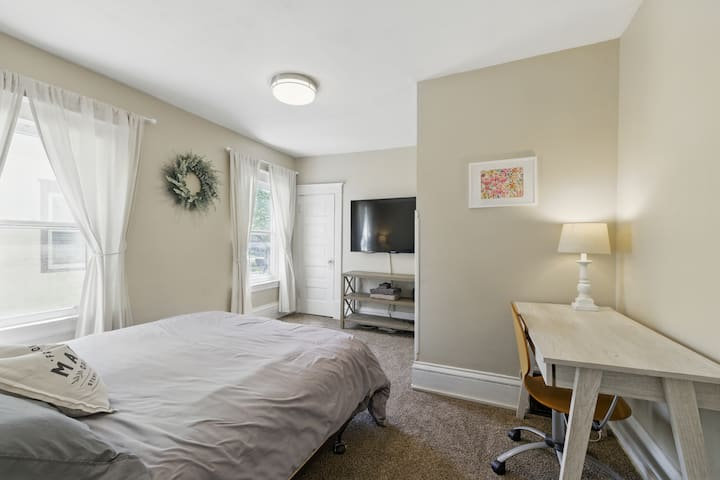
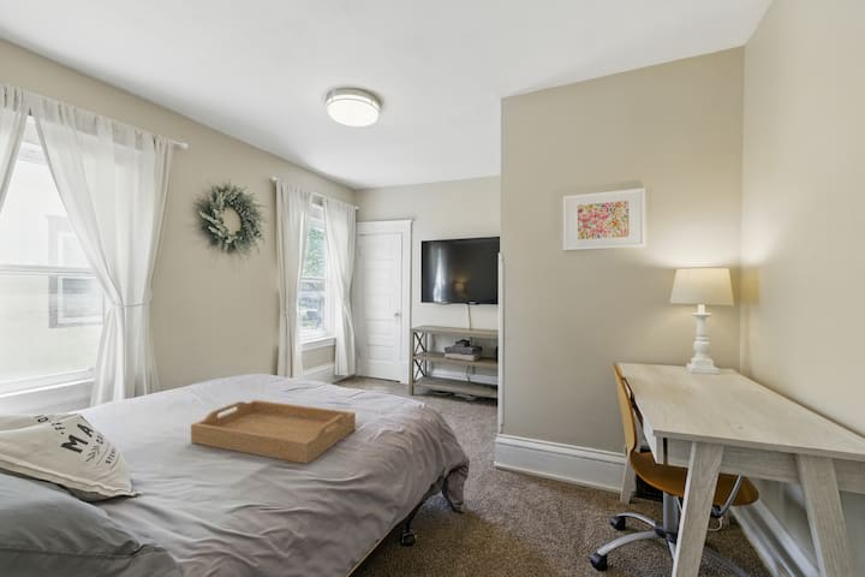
+ serving tray (276, 423)
